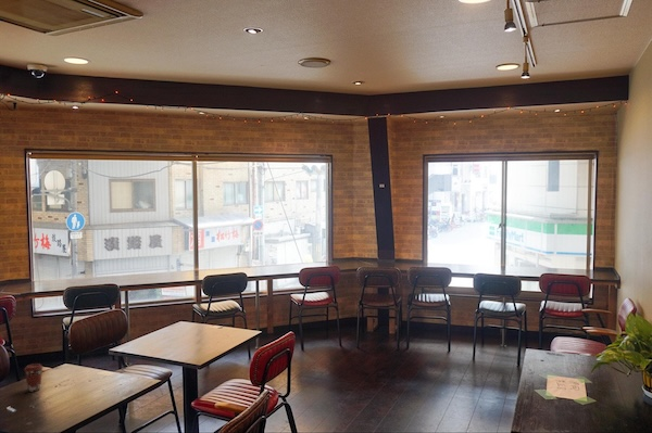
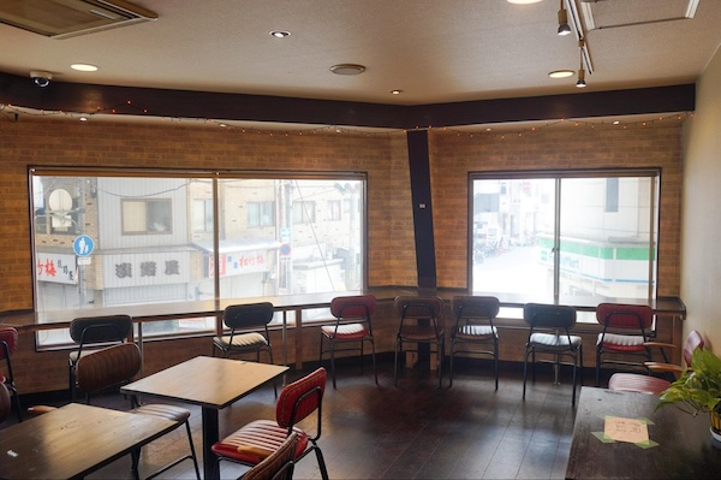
- coffee cup (34, 377)
